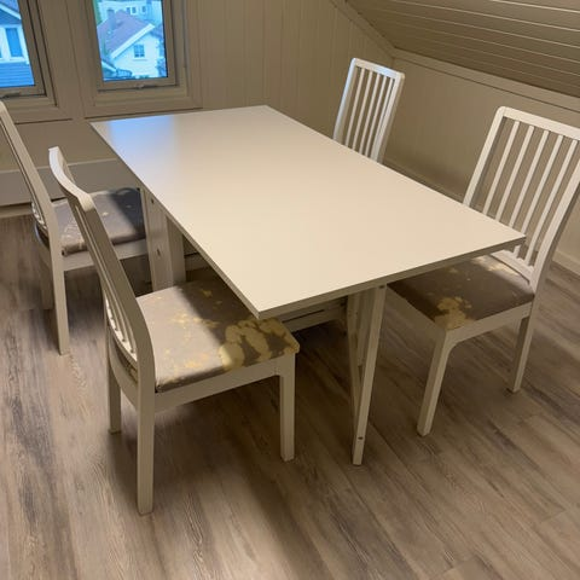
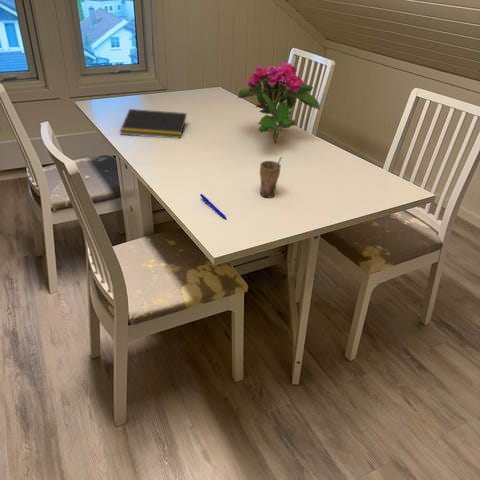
+ flower (272, 104)
+ pen (213, 206)
+ notepad (154, 123)
+ cup (269, 176)
